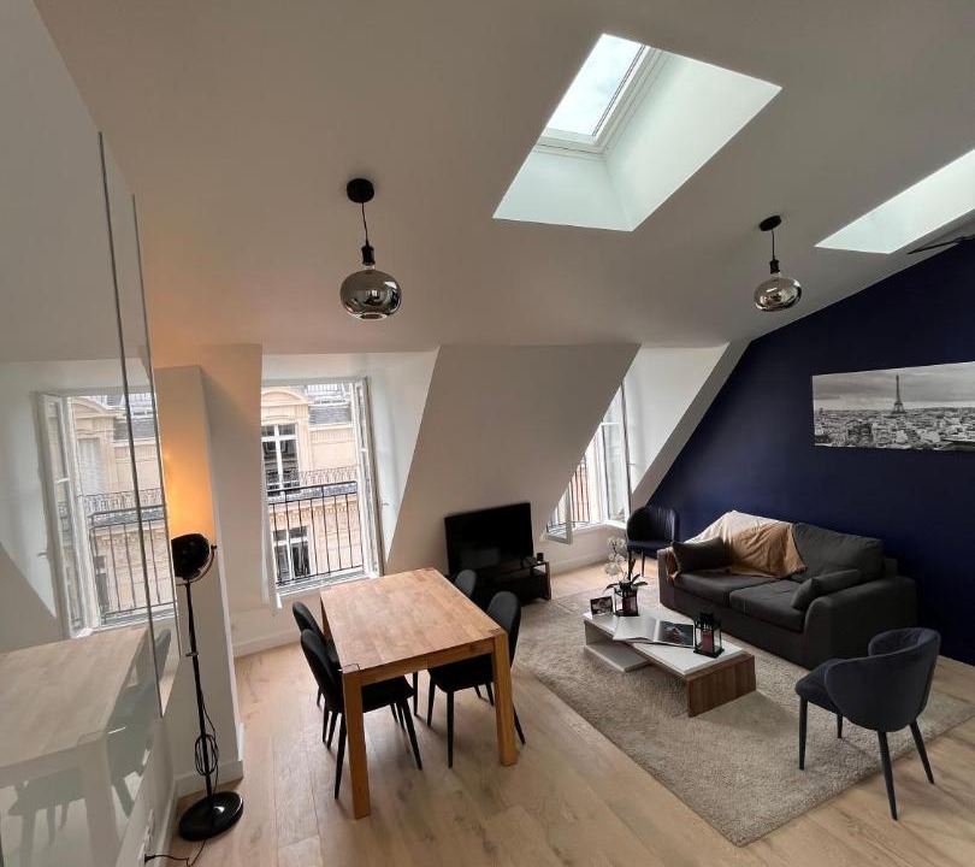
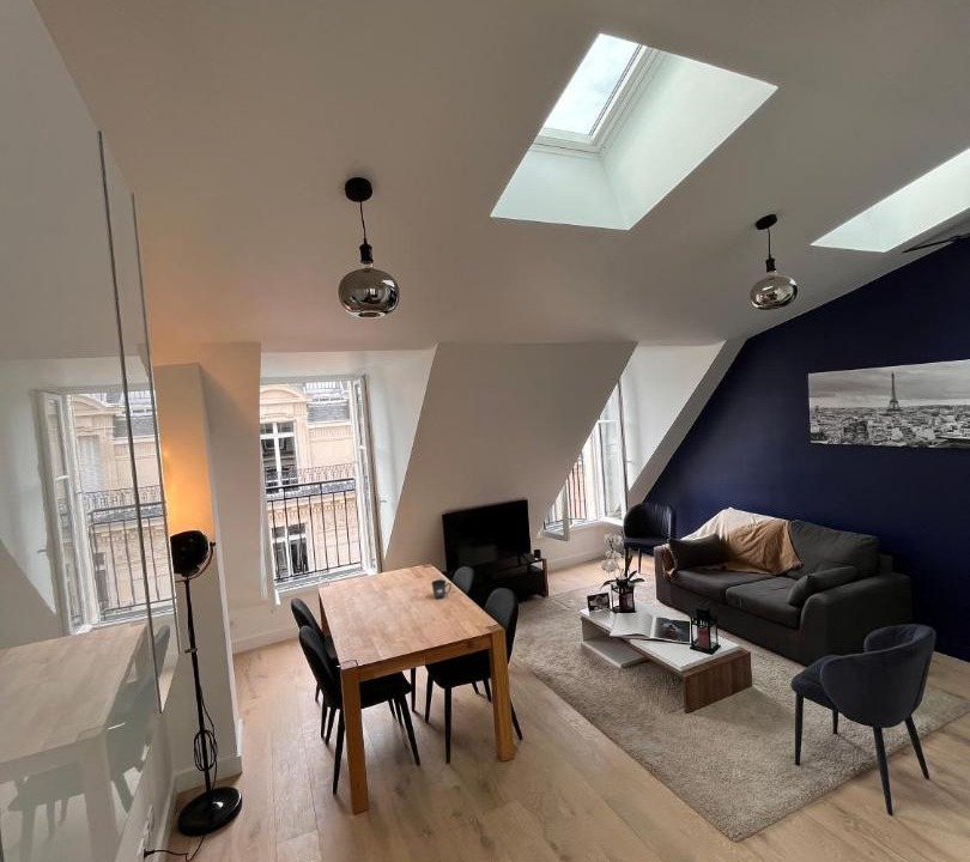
+ mug (441, 589)
